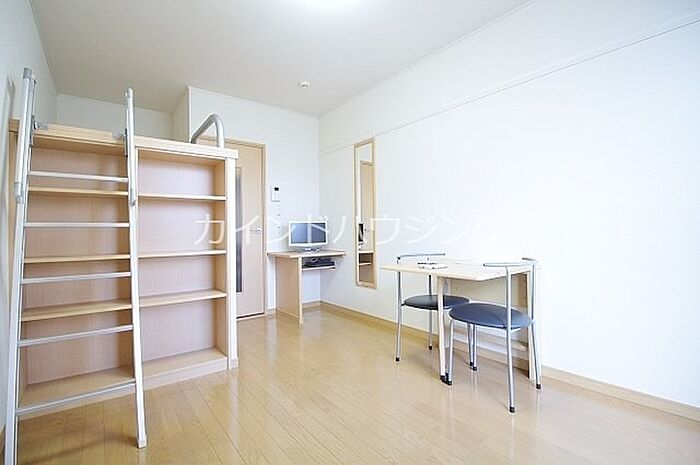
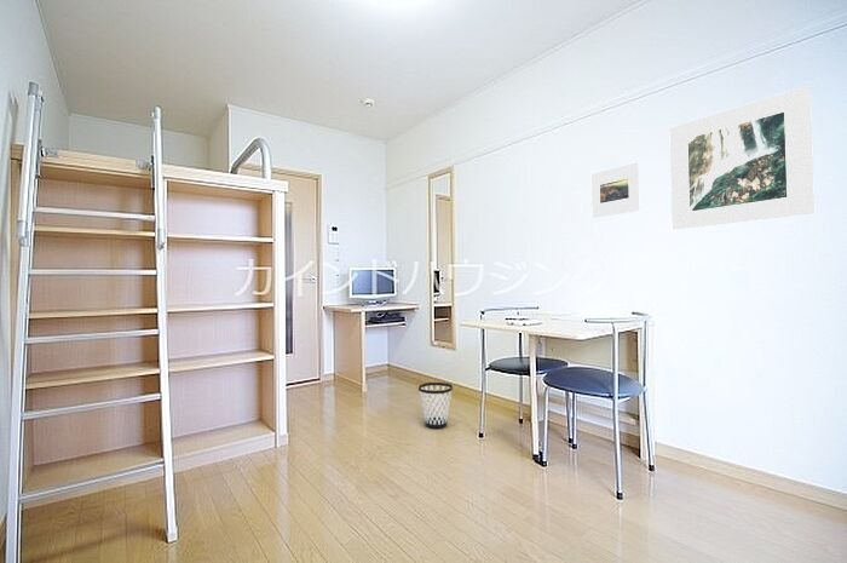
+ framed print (613, 191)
+ wastebasket (434, 406)
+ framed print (733, 165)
